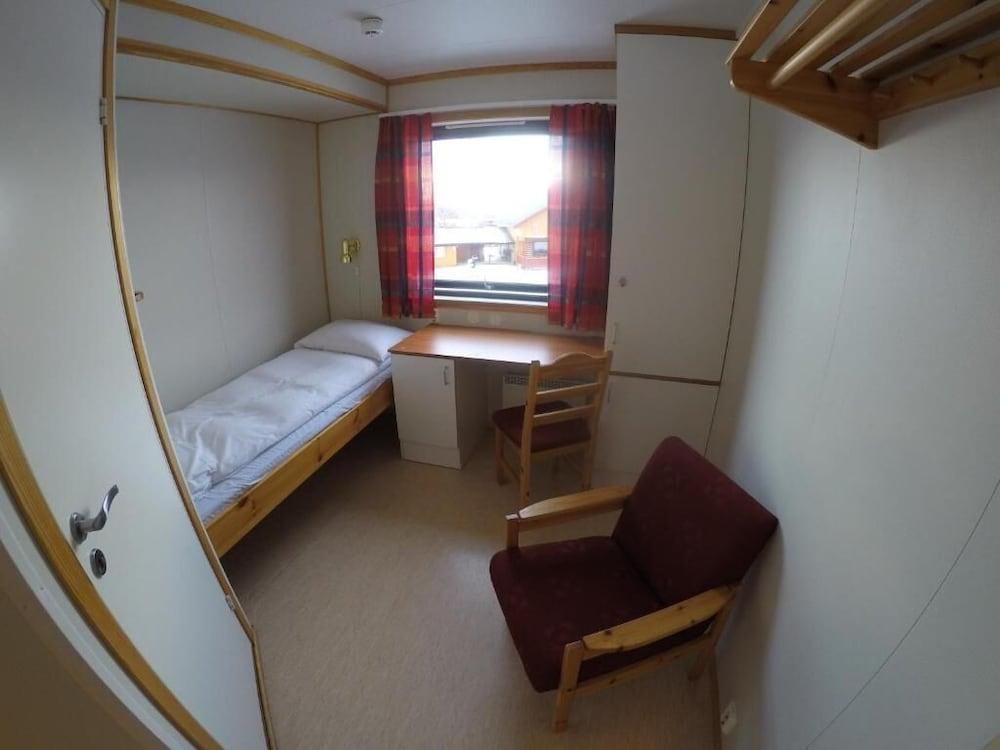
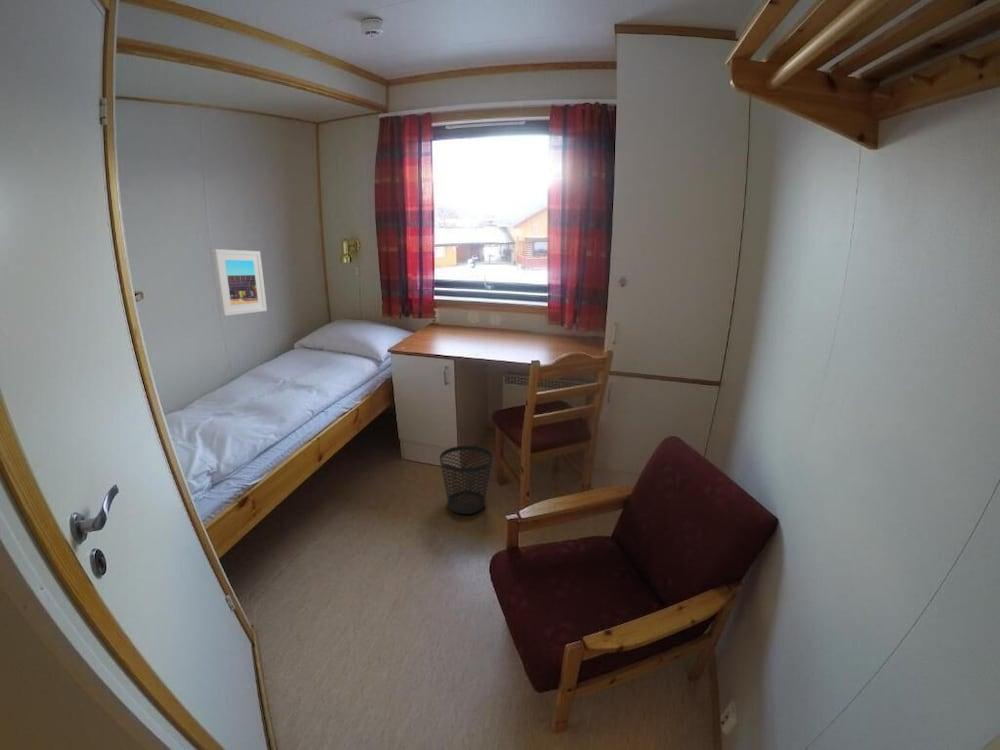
+ wastebasket (466, 480)
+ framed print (241, 282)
